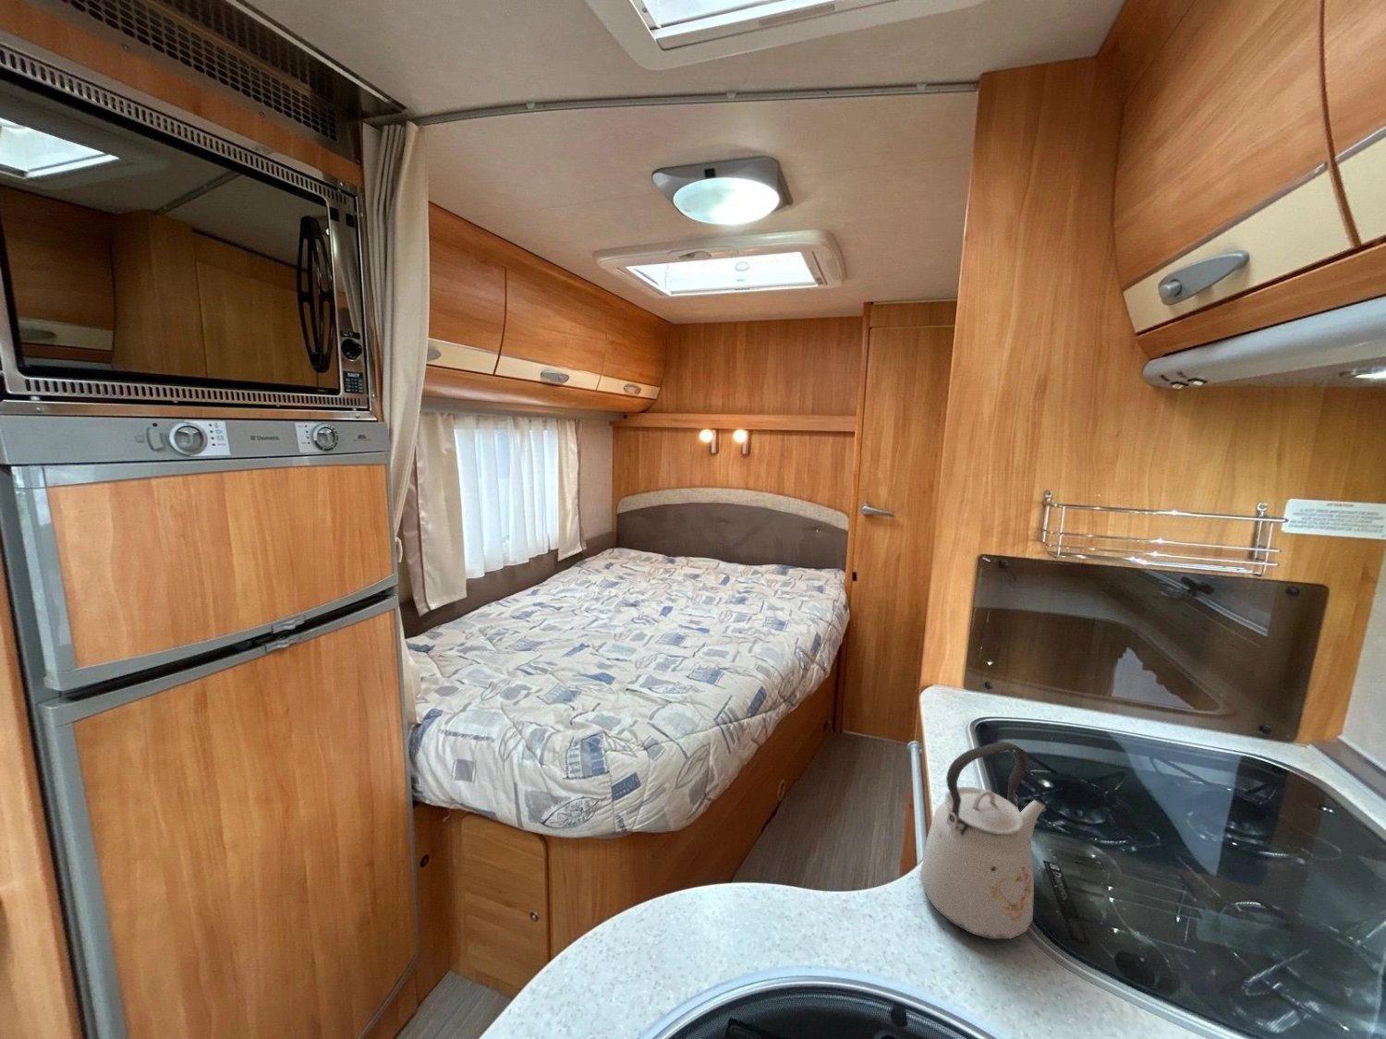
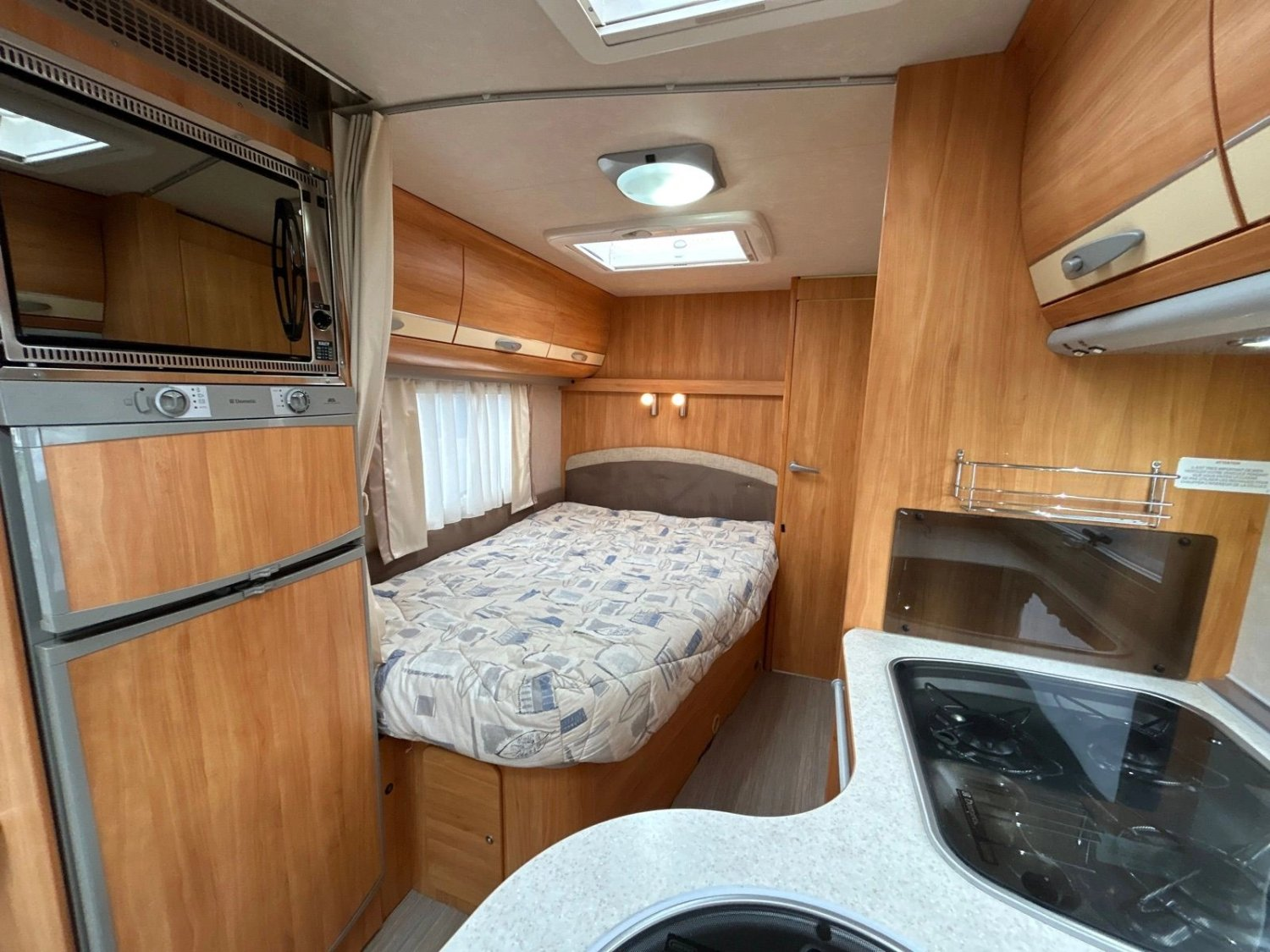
- kettle (995, 823)
